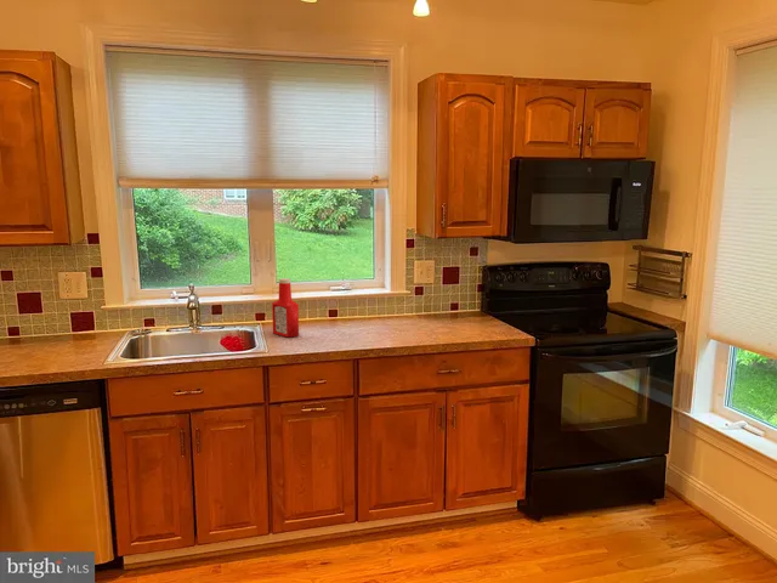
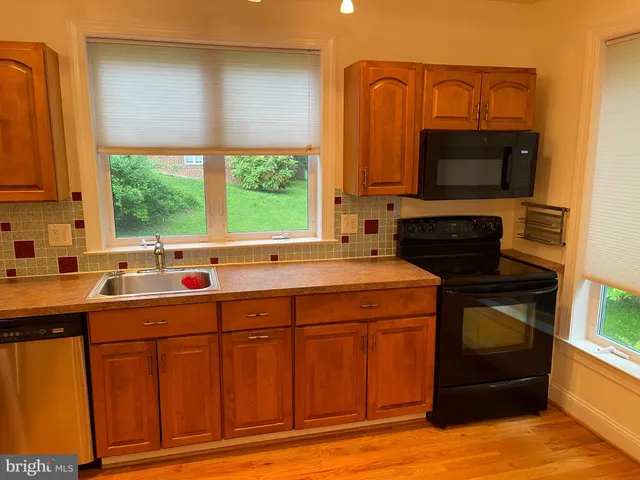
- soap bottle (284, 306)
